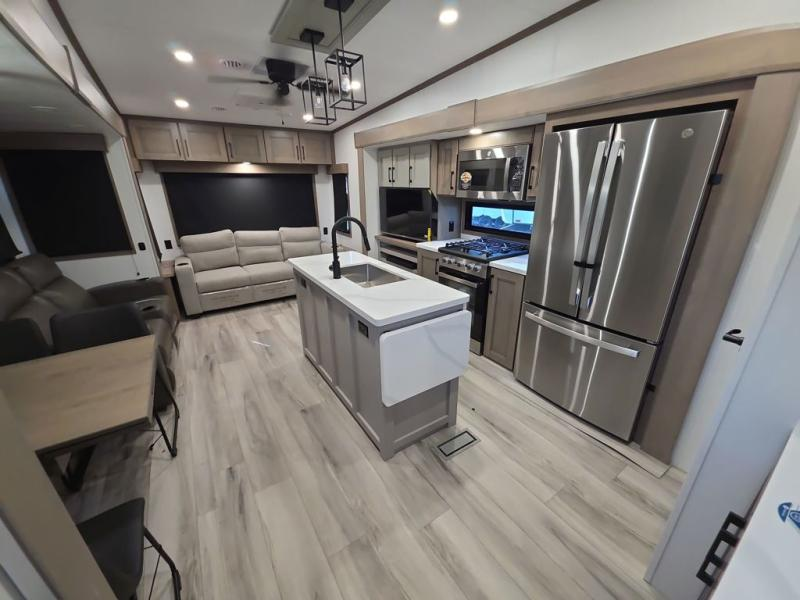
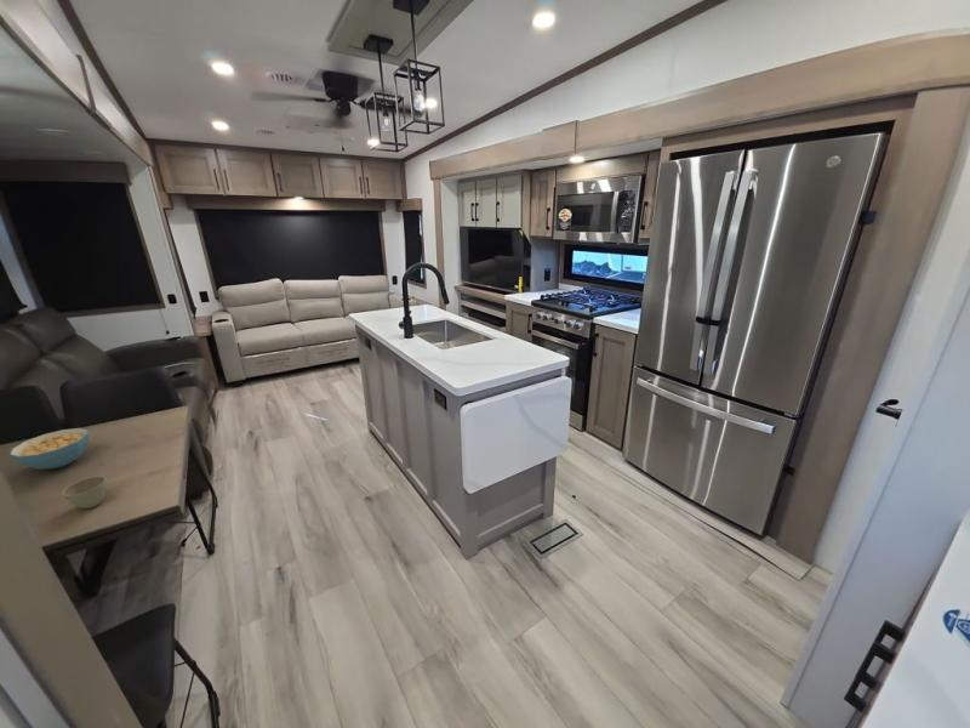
+ flower pot (89, 494)
+ cereal bowl (56, 453)
